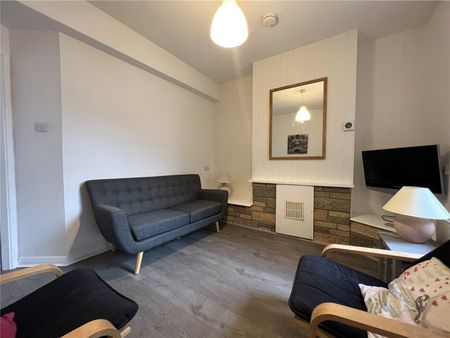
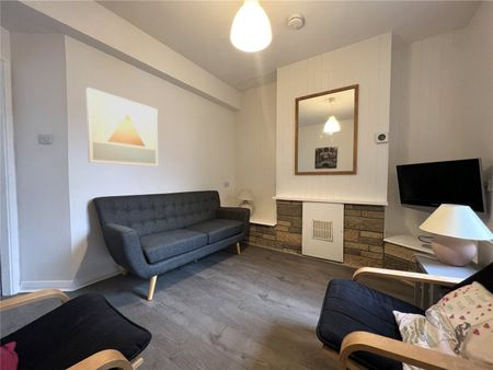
+ wall art (126, 131)
